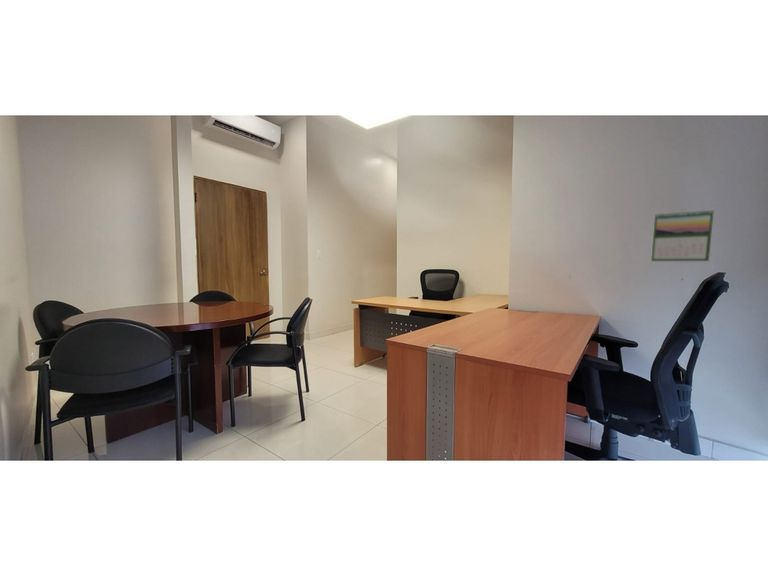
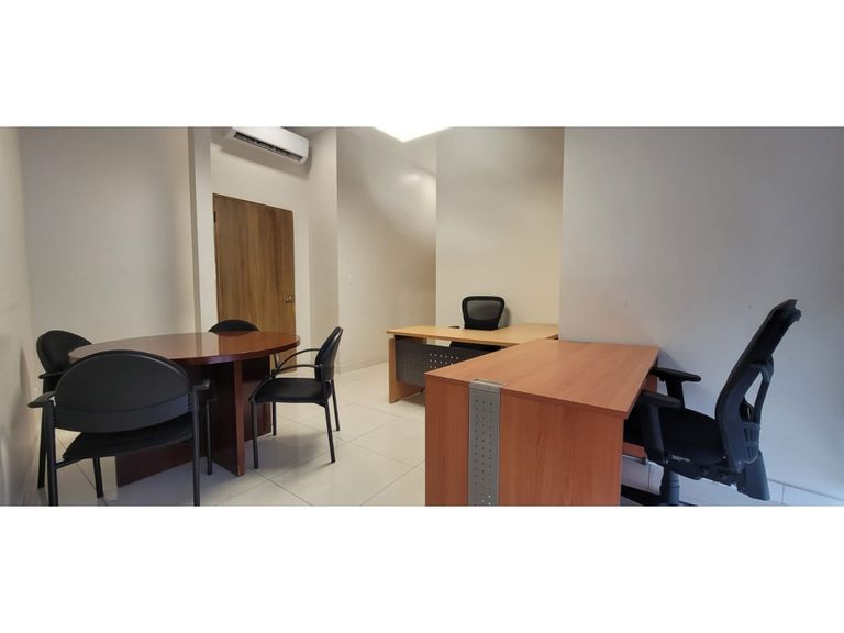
- calendar (680, 236)
